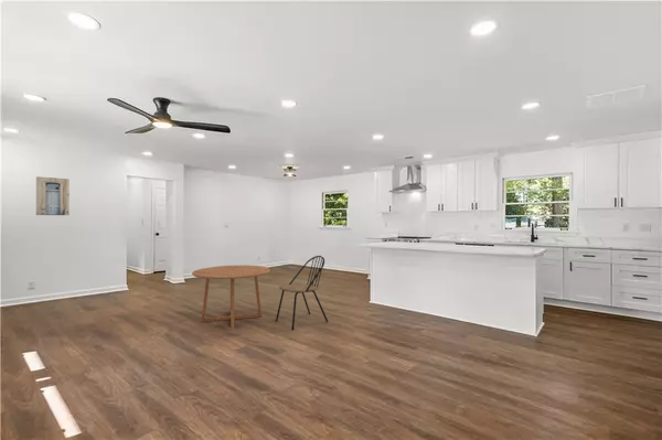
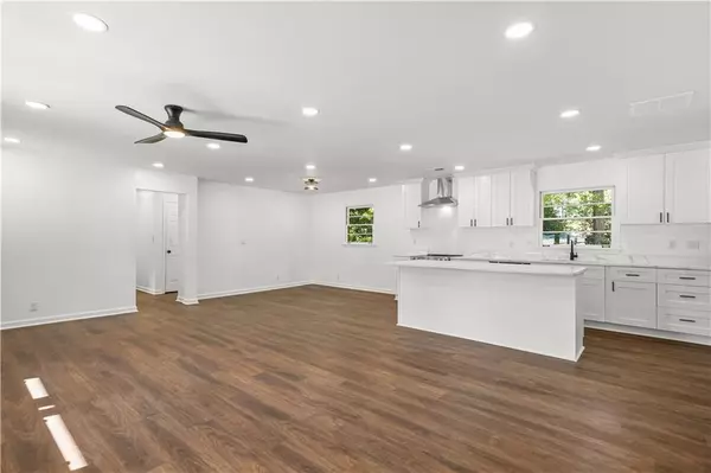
- dining table (232, 294)
- dining chair (301, 289)
- wall art (53, 196)
